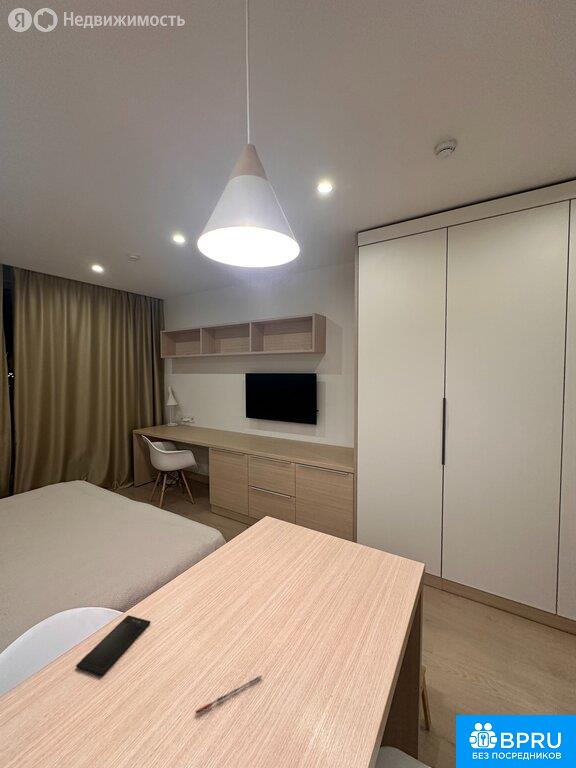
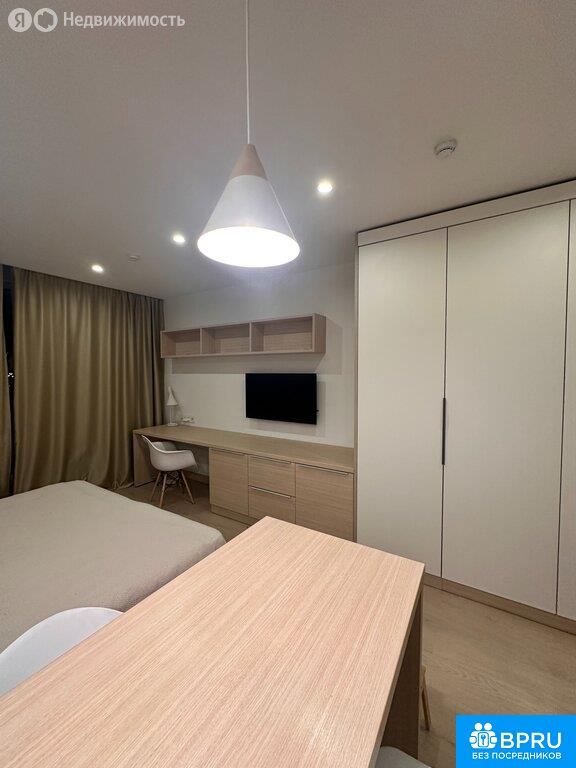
- smartphone (116, 642)
- pen (230, 693)
